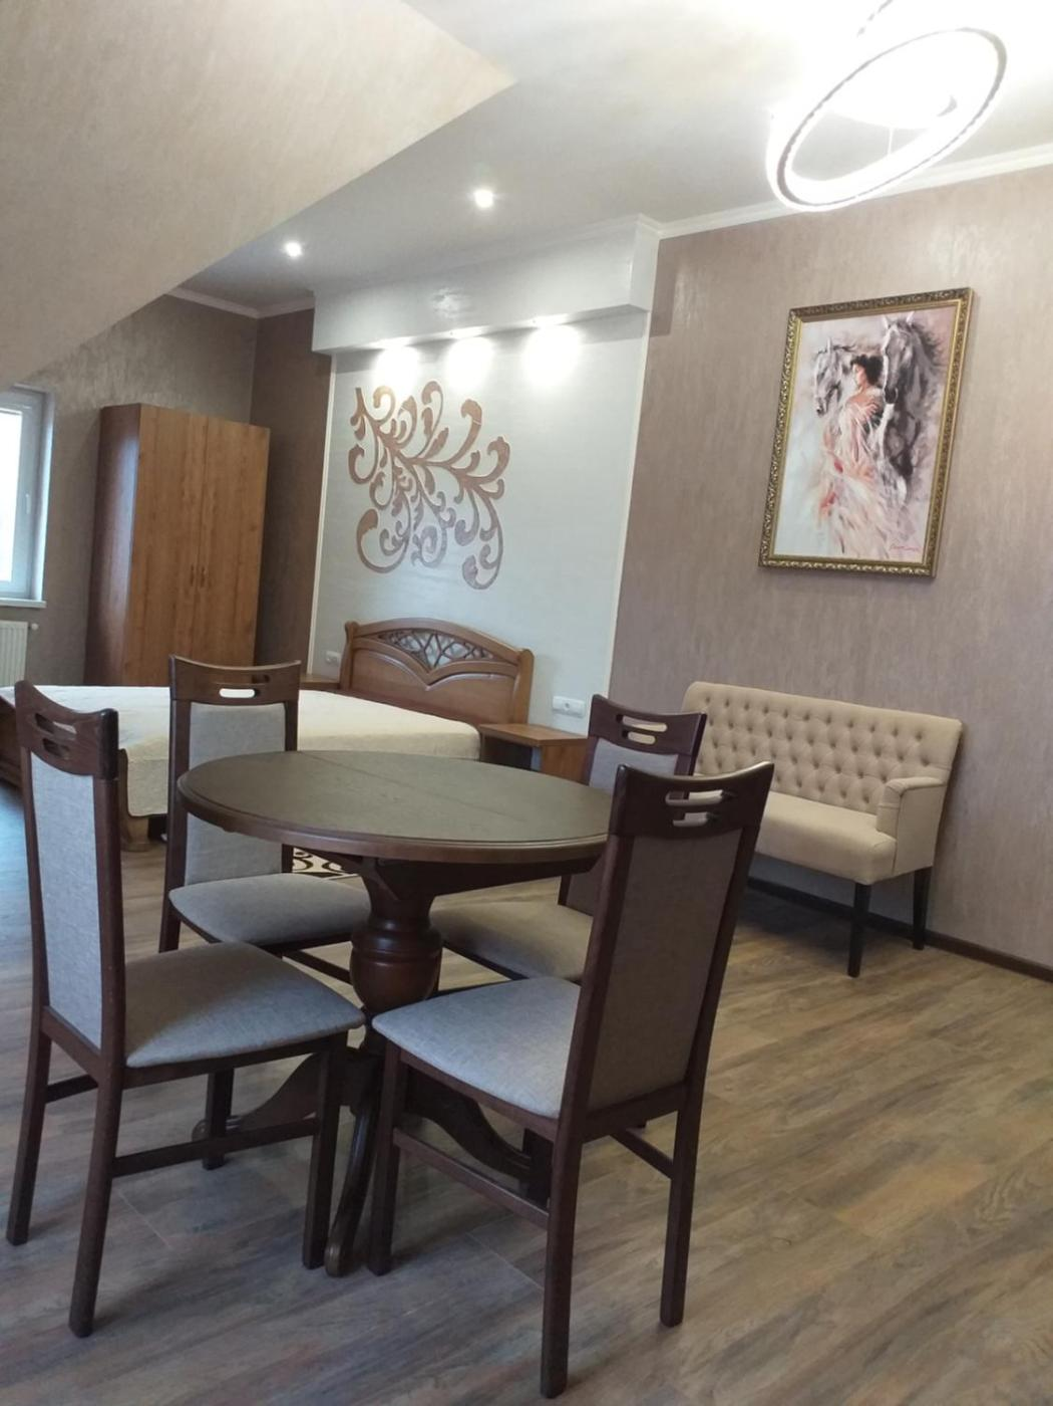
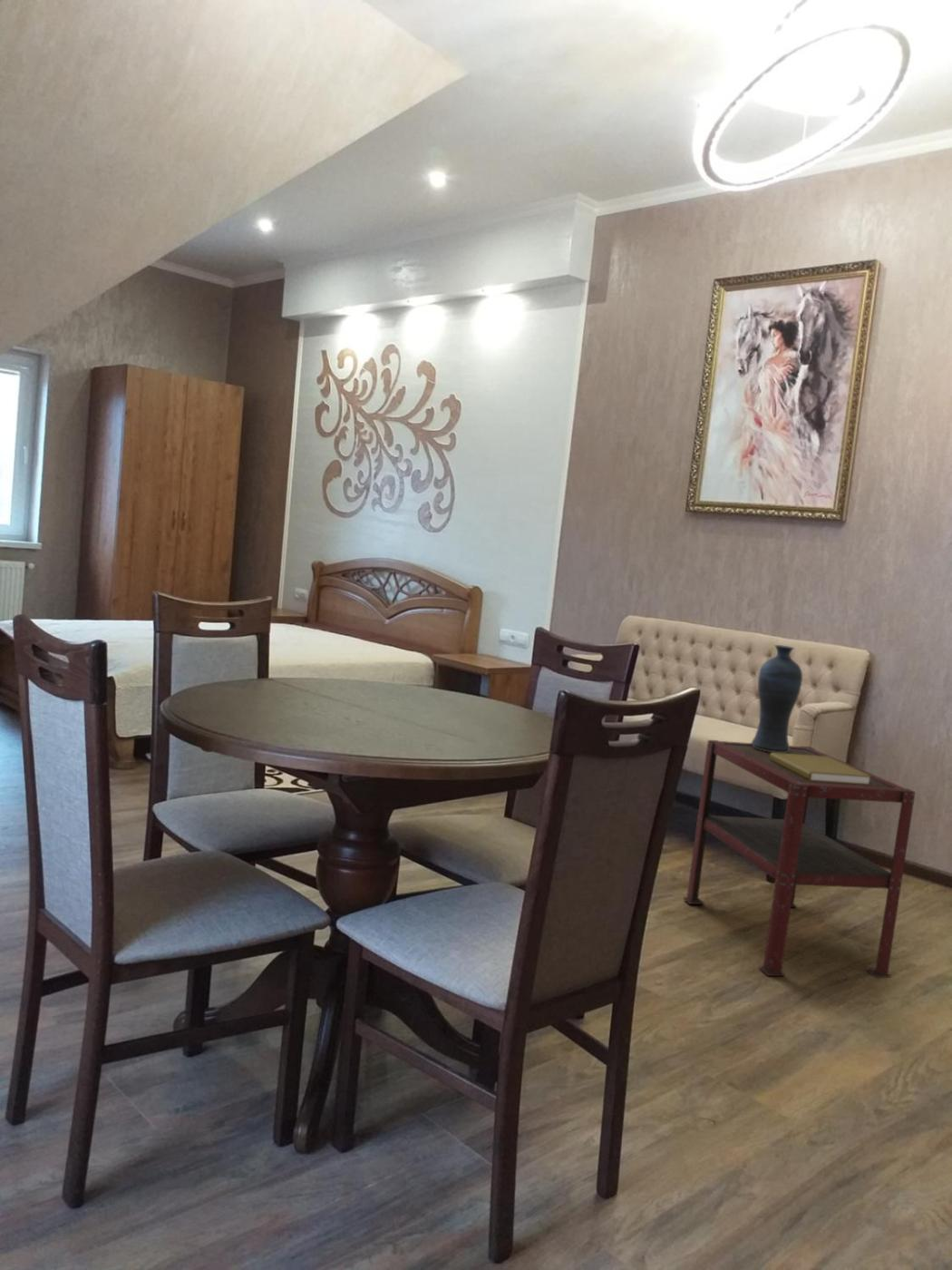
+ book (819, 766)
+ side table (791, 850)
+ vase (777, 697)
